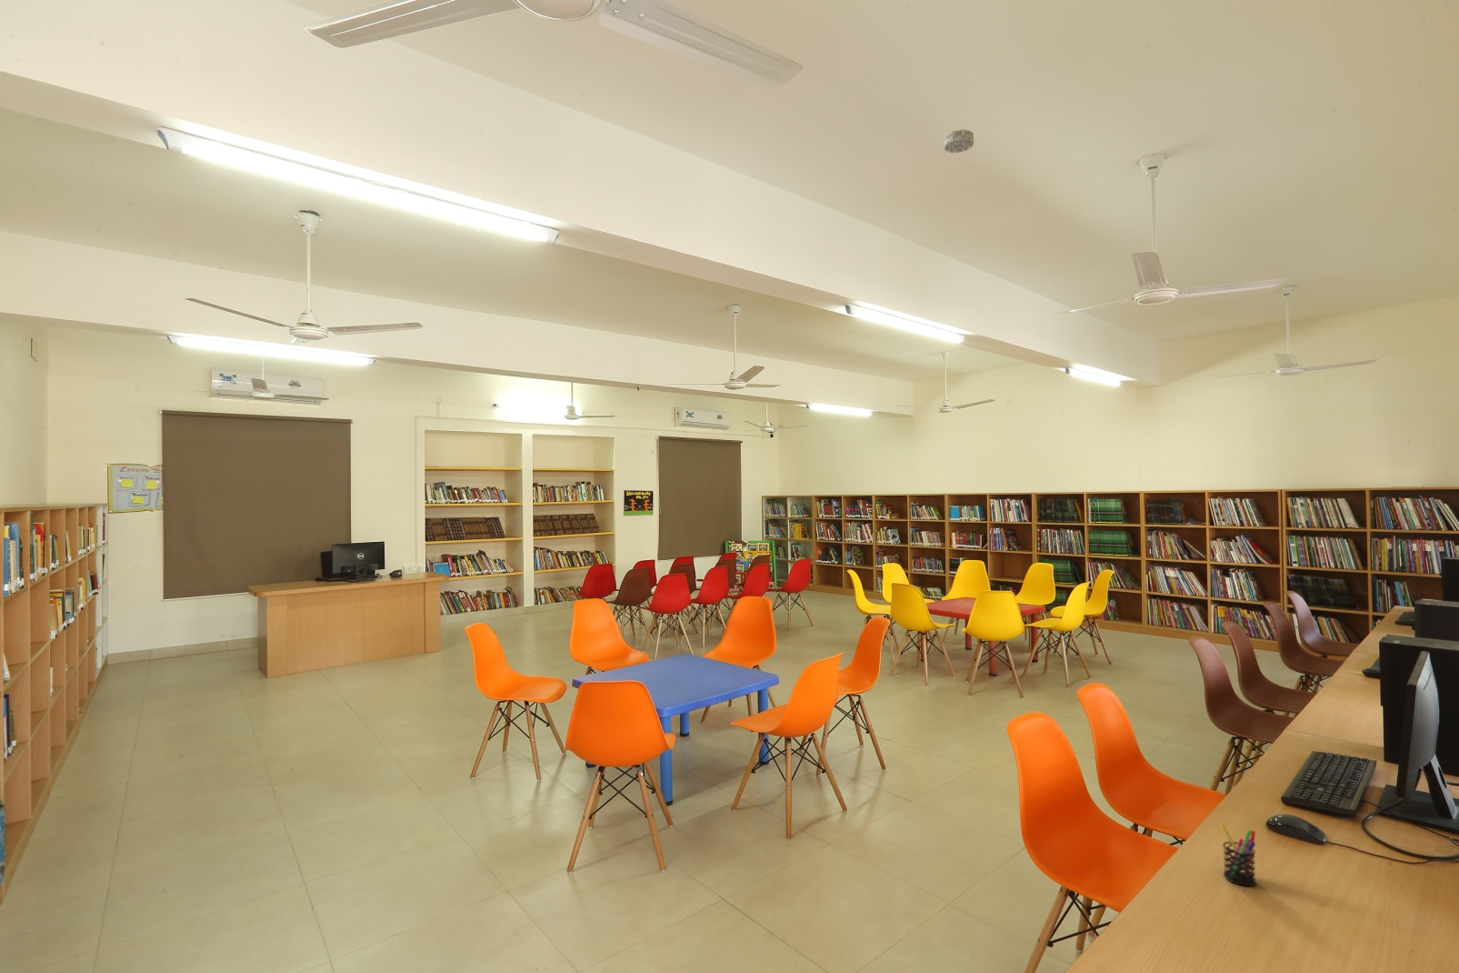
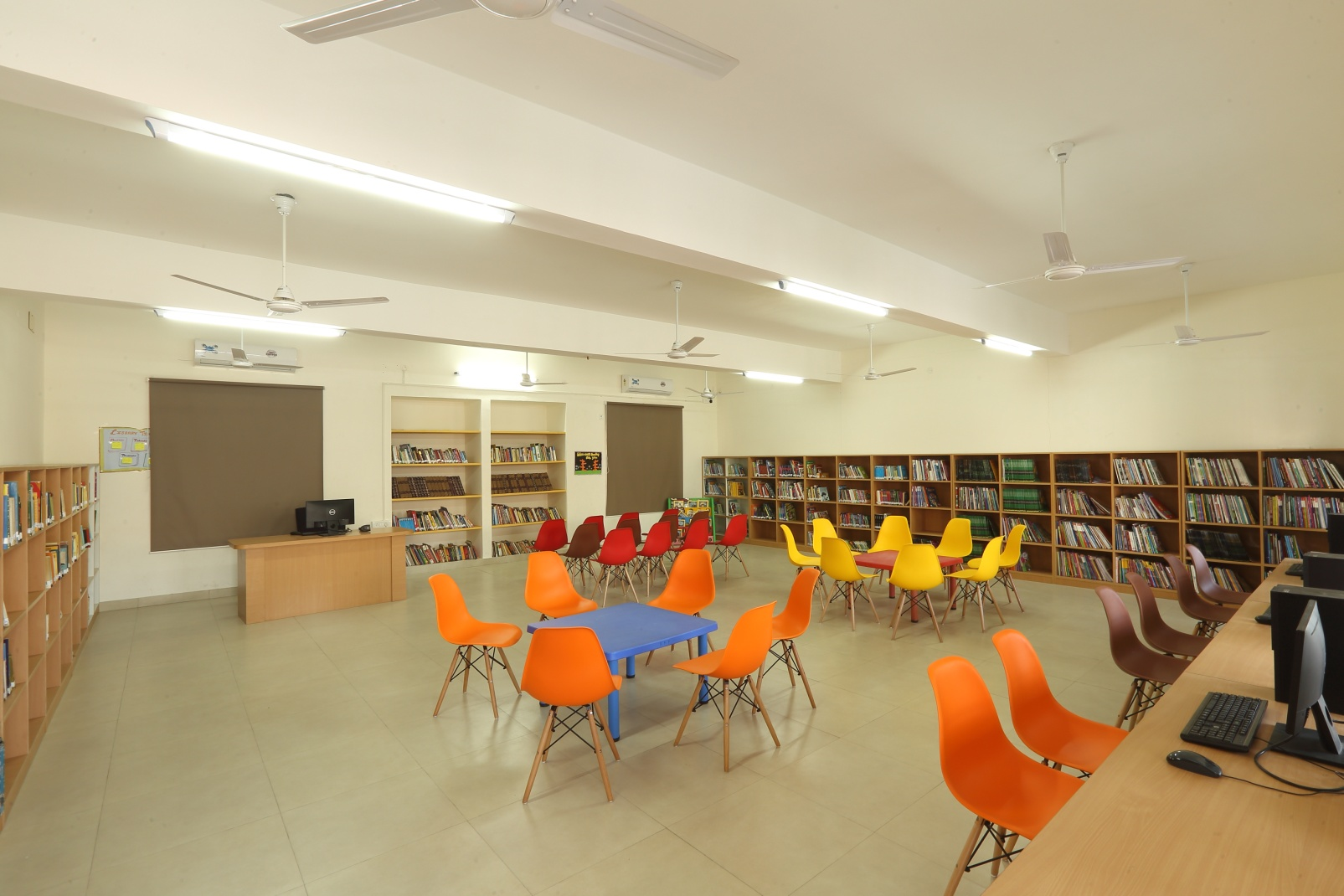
- smoke detector (959, 140)
- pen holder (1242, 851)
